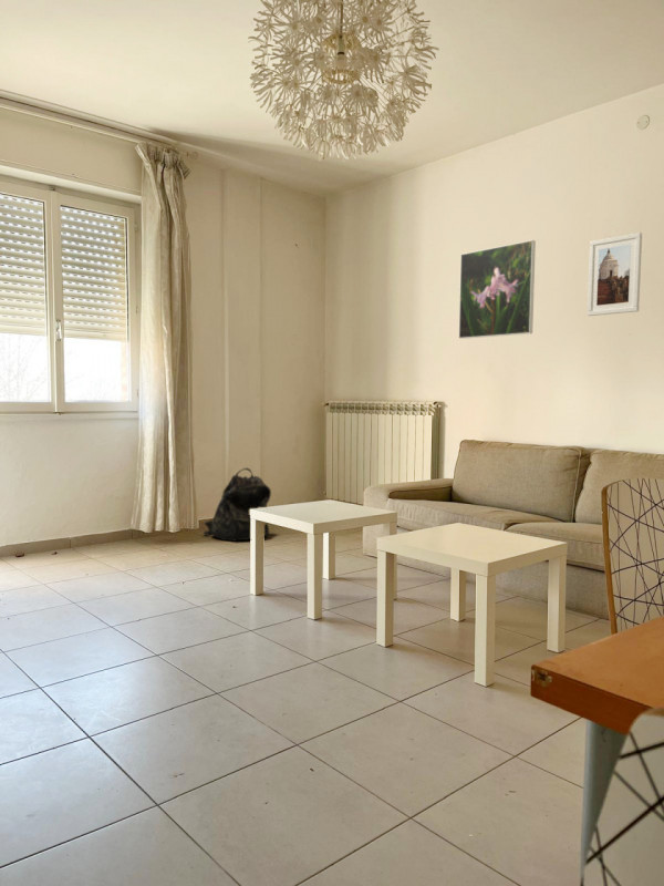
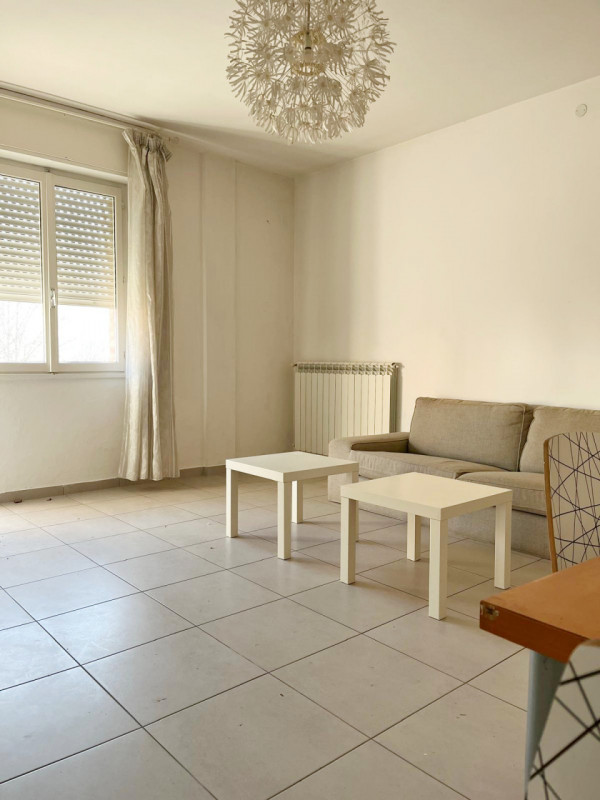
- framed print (495, 291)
- backpack (240, 501)
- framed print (613, 275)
